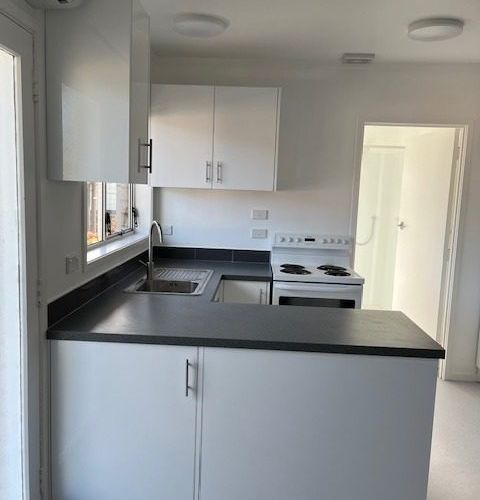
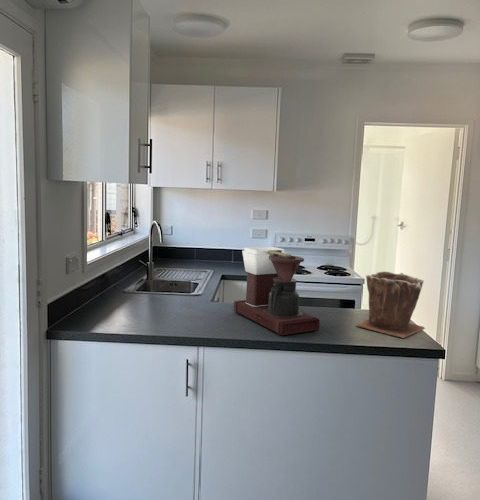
+ plant pot (392, 301)
+ coffee maker (275, 286)
